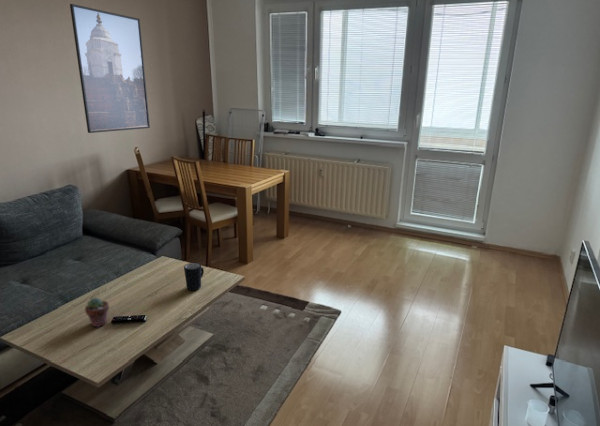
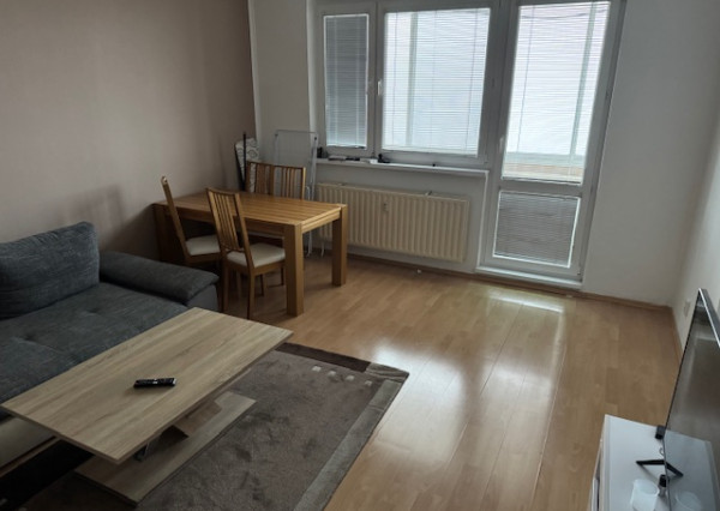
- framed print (114, 73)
- potted succulent (97, 310)
- mug (195, 275)
